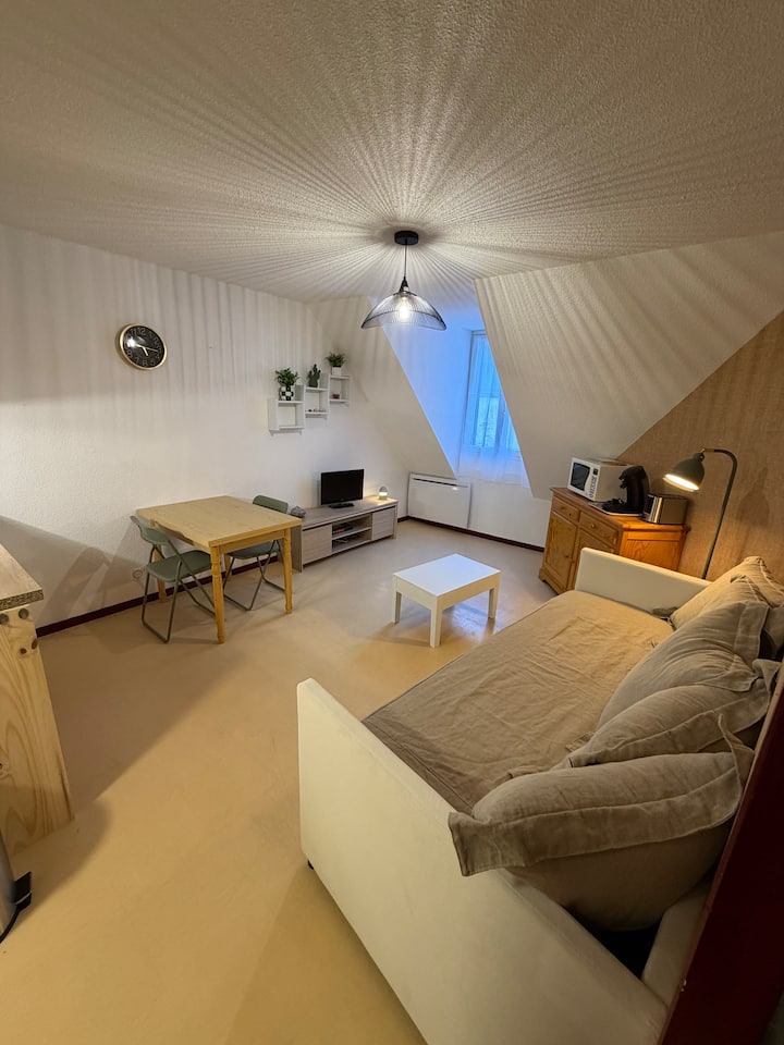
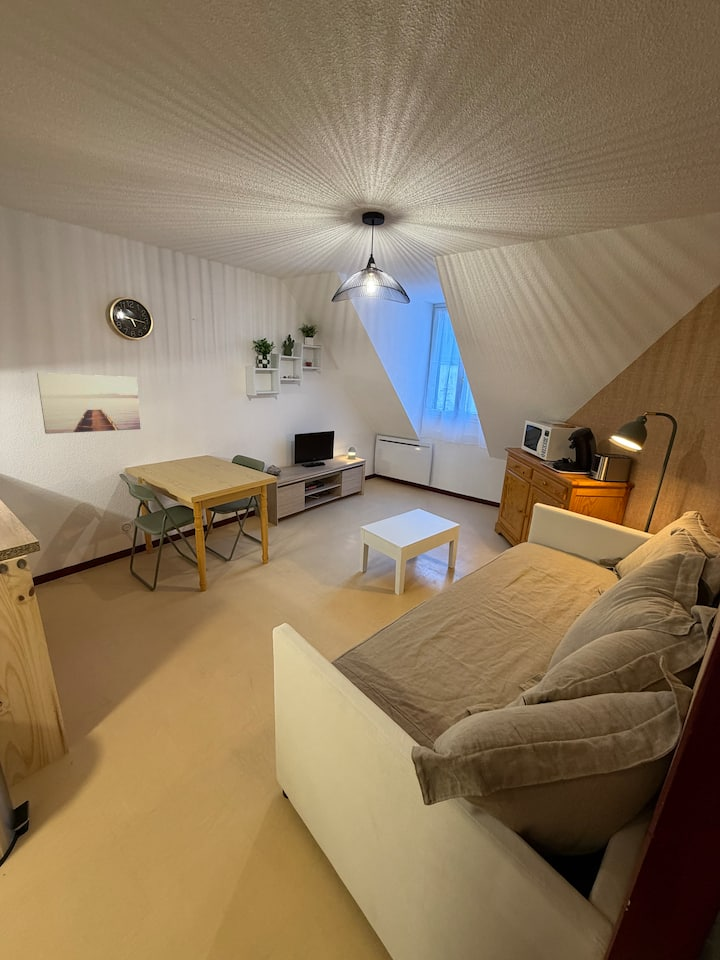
+ wall art (93, 403)
